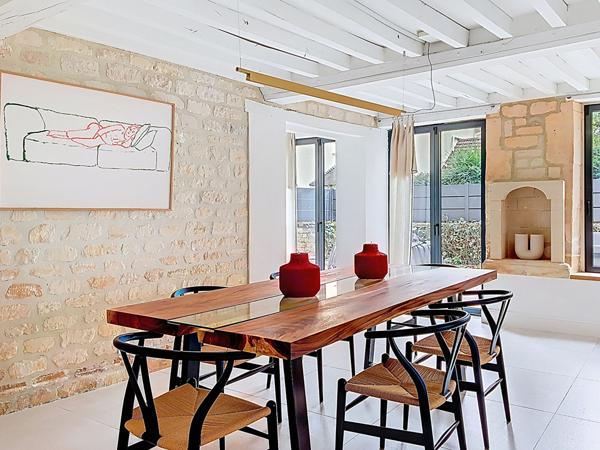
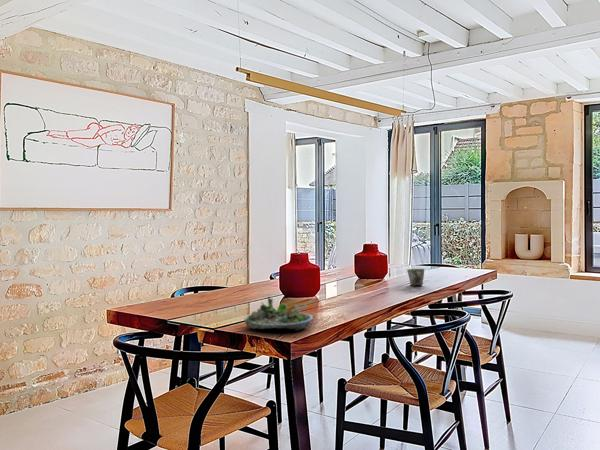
+ succulent planter (278, 312)
+ mug (416, 277)
